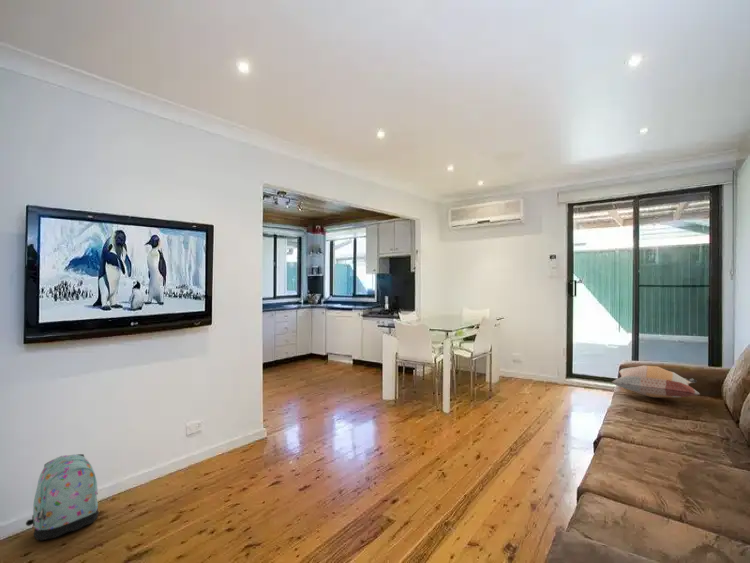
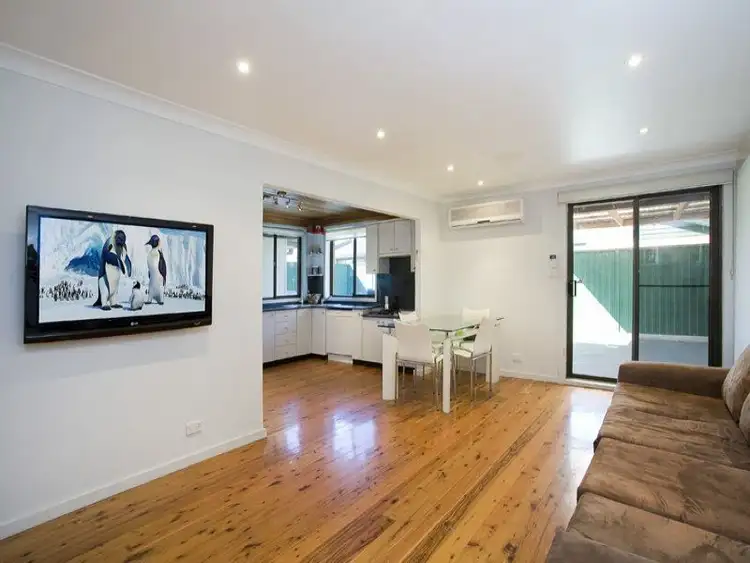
- decorative pillow (654, 381)
- backpack (69, 492)
